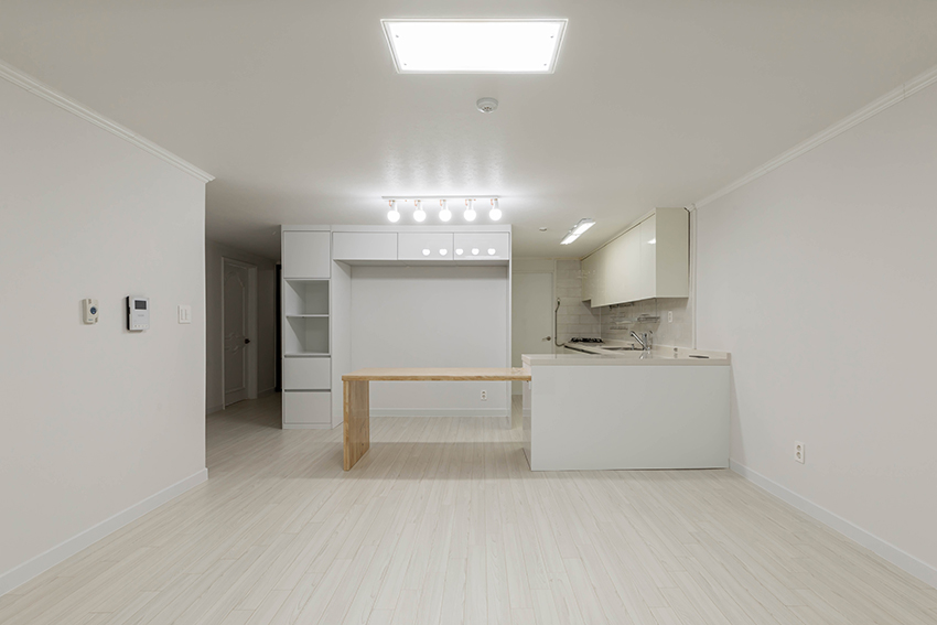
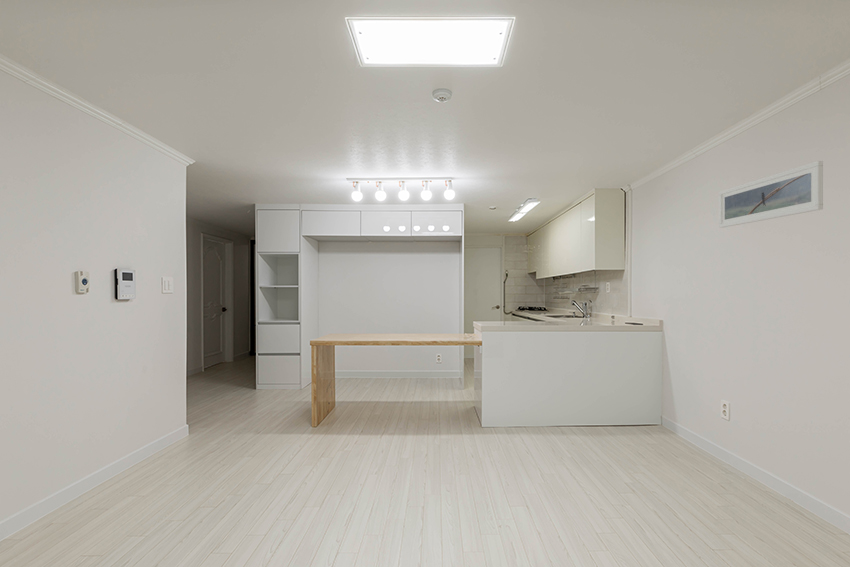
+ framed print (763, 199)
